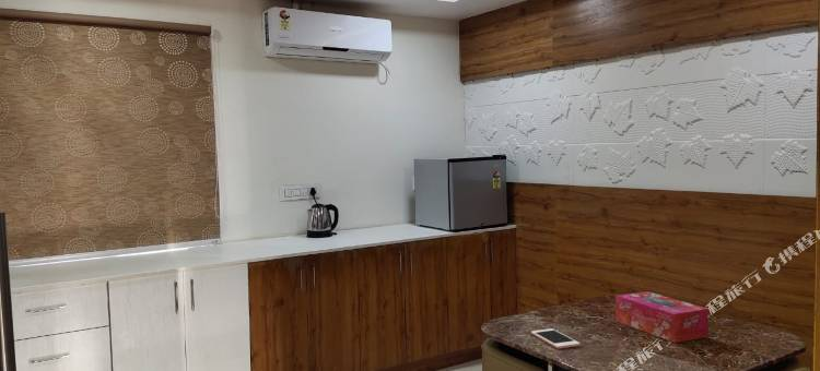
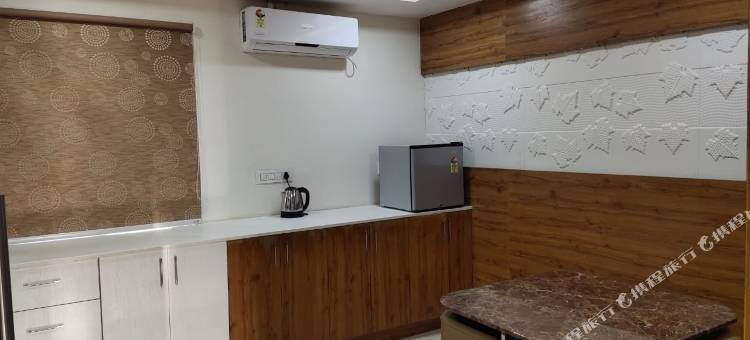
- cell phone (554, 337)
- tissue box (659, 314)
